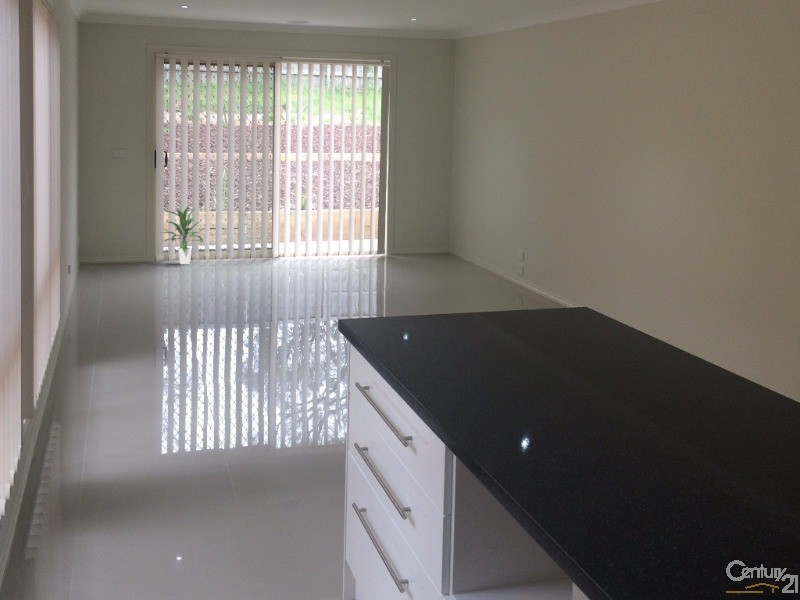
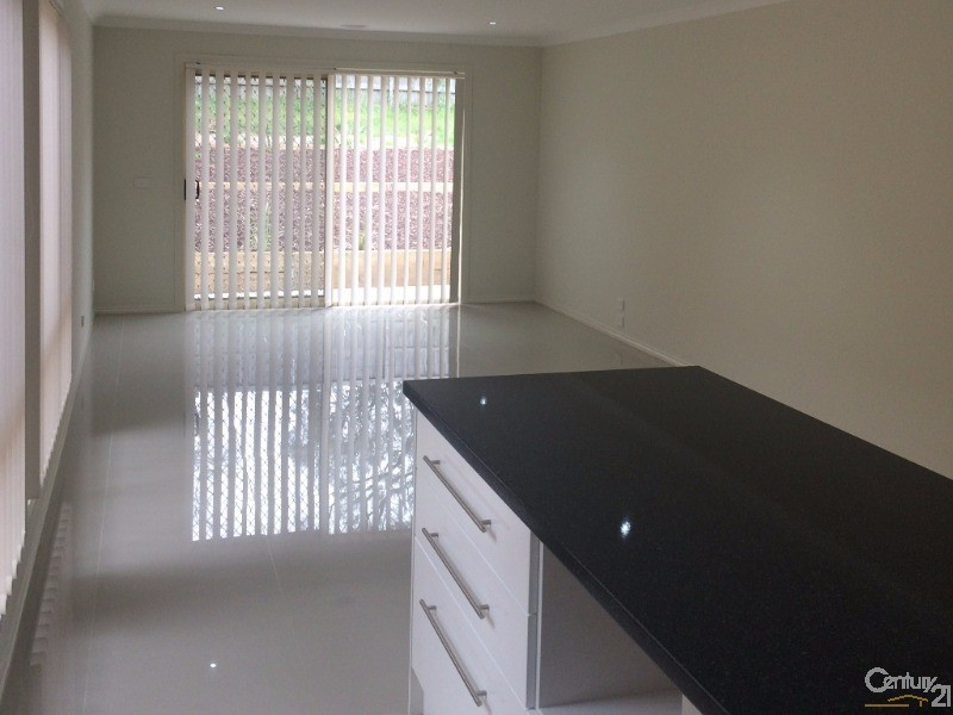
- indoor plant (183, 234)
